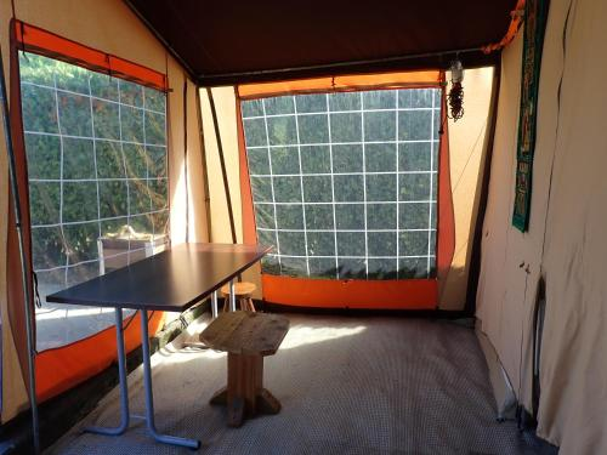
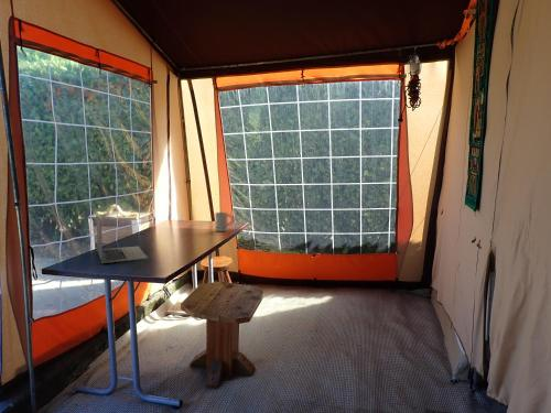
+ mug (224, 221)
+ laptop (126, 247)
